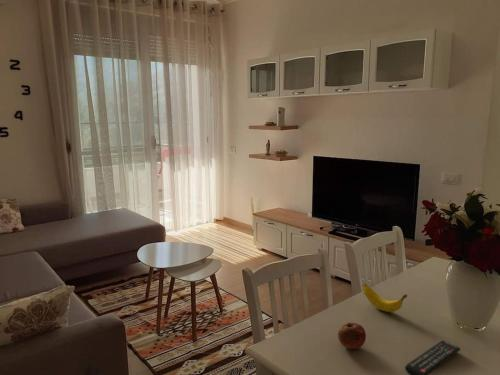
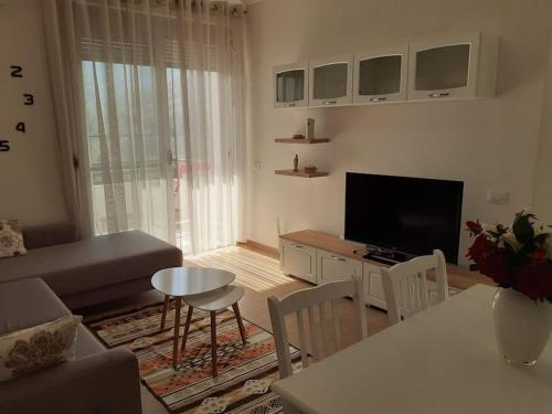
- fruit (351, 335)
- remote control (433, 358)
- banana (382, 298)
